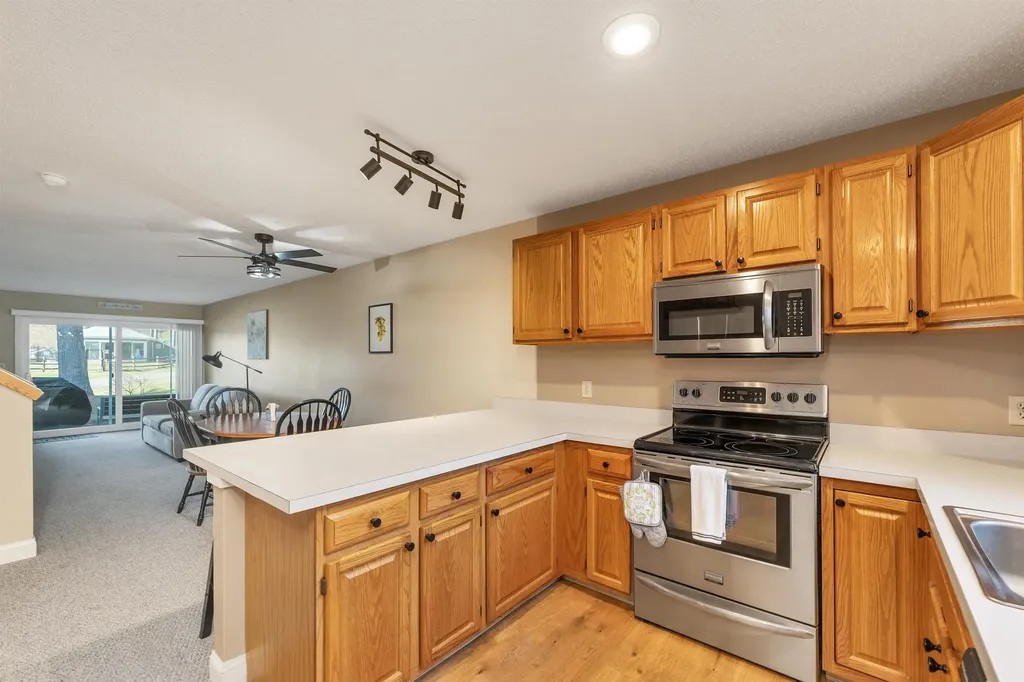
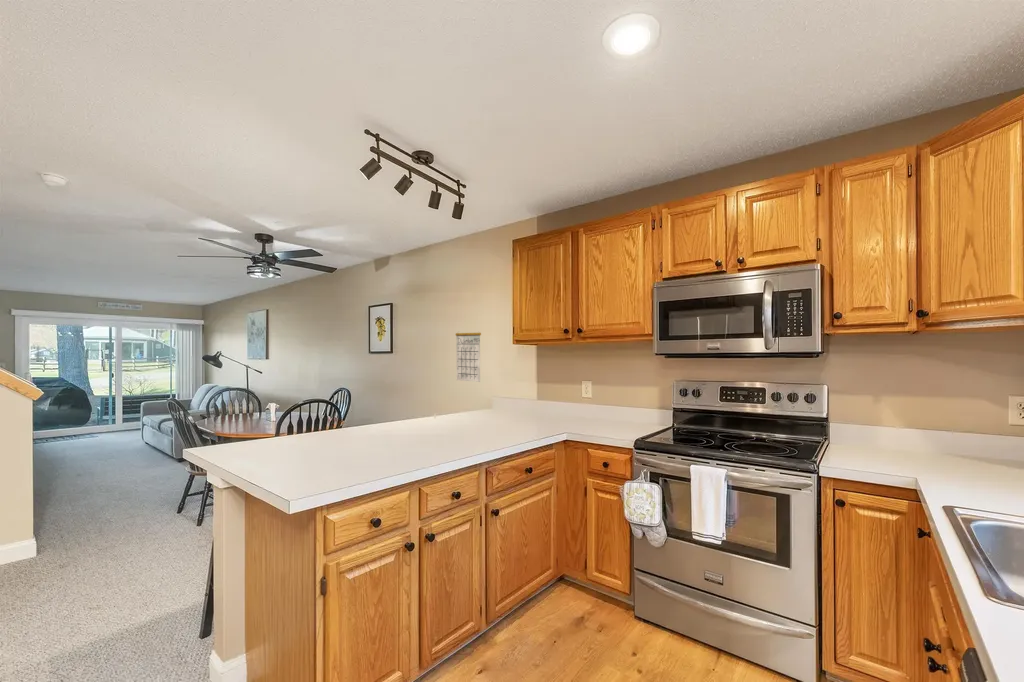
+ calendar (468, 351)
